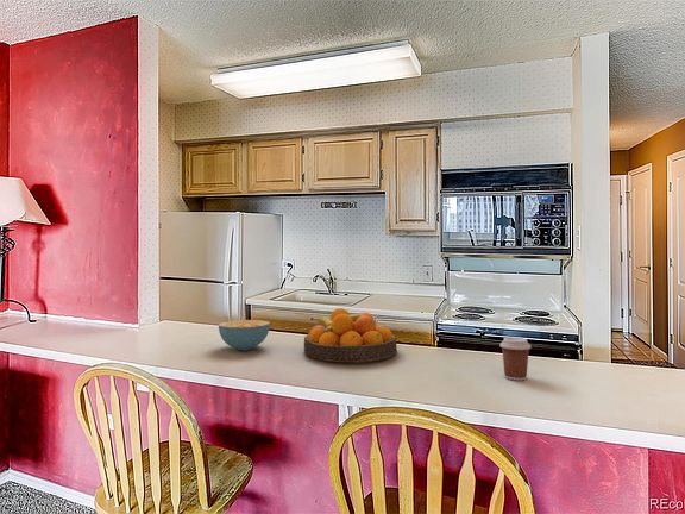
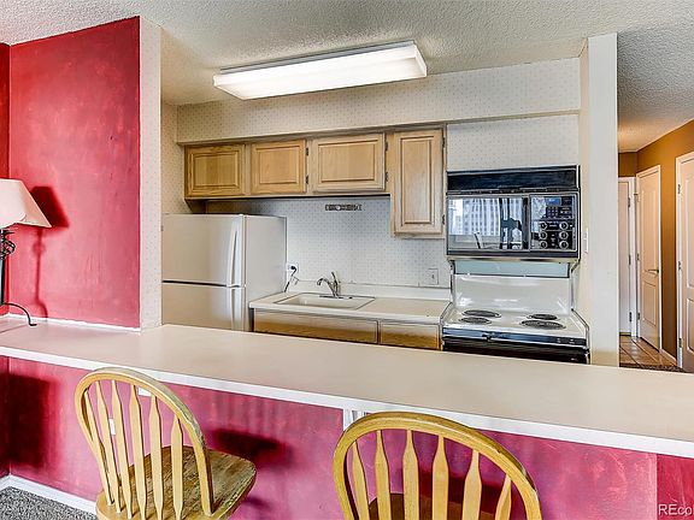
- fruit bowl (350, 331)
- cereal bowl (244, 336)
- coffee cup (515, 358)
